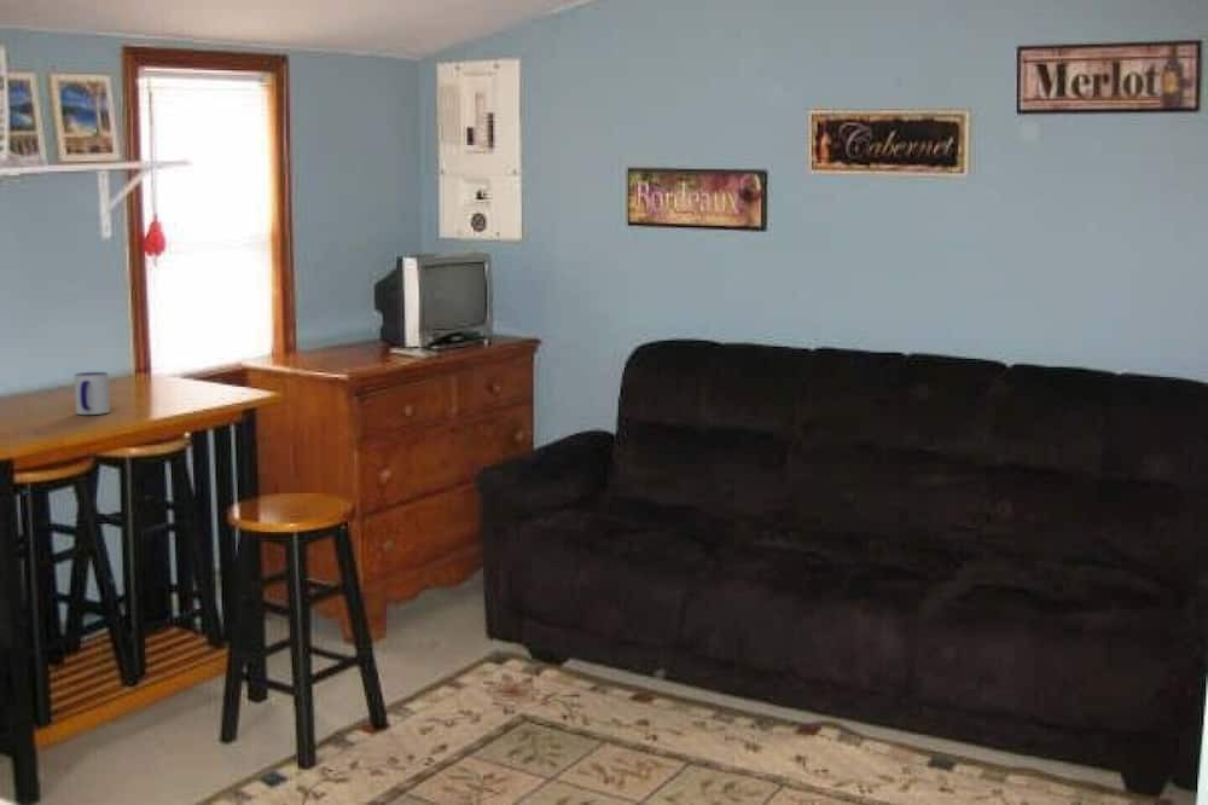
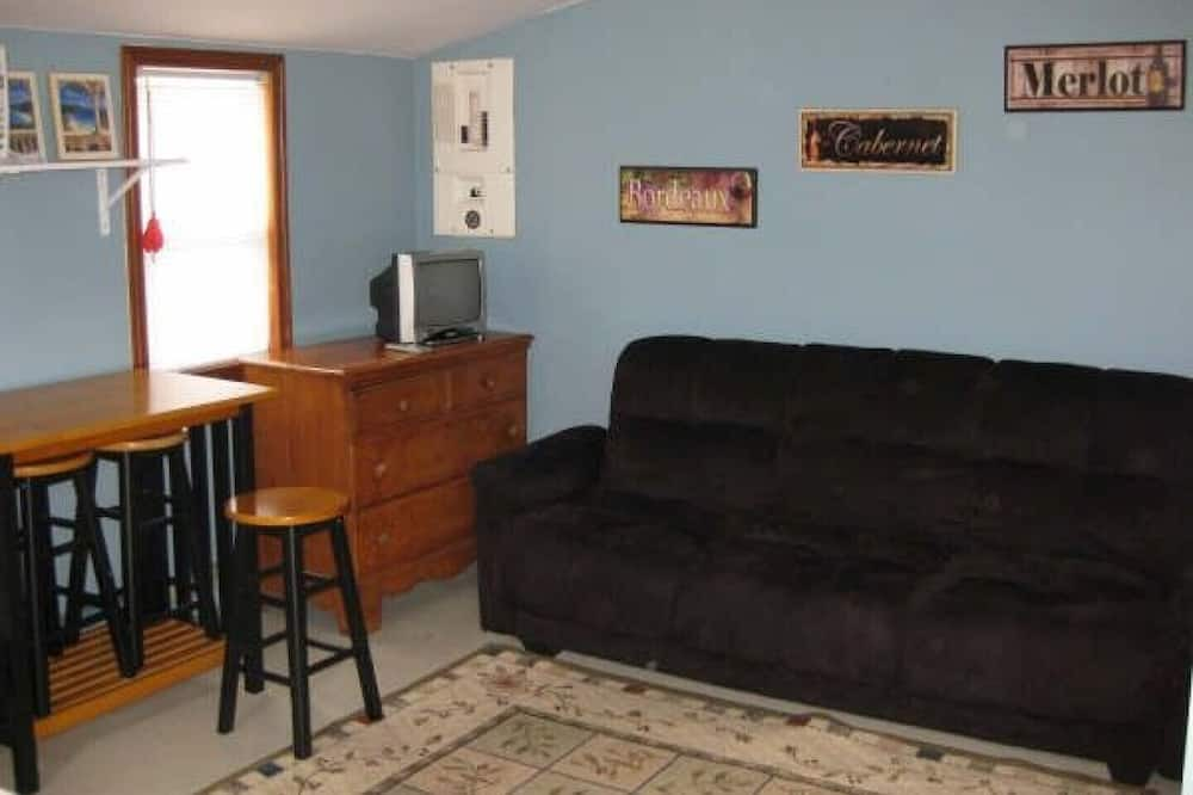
- mug (89, 393)
